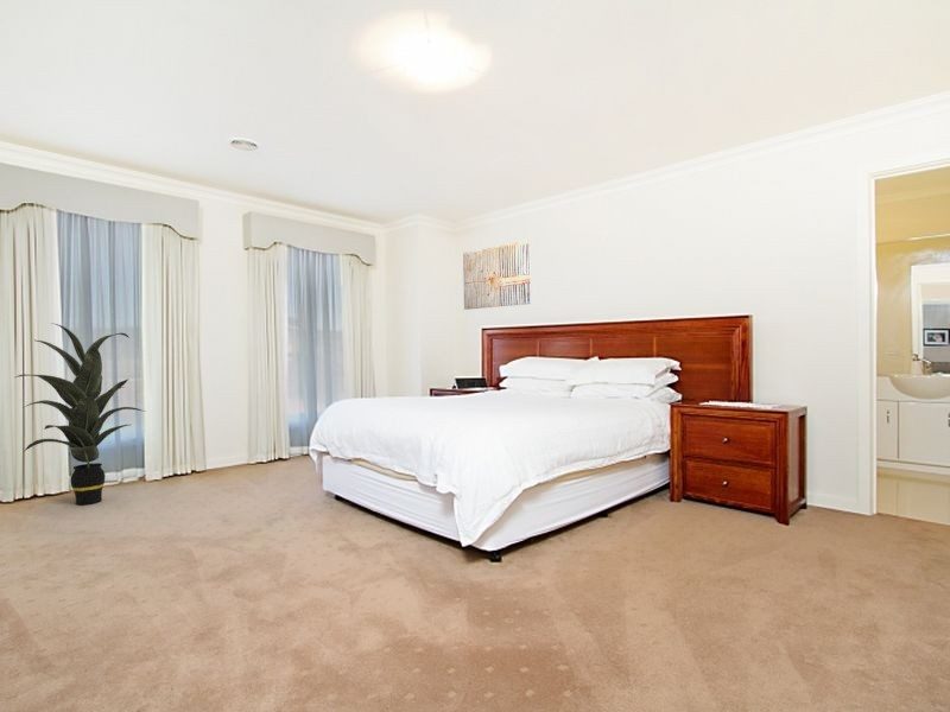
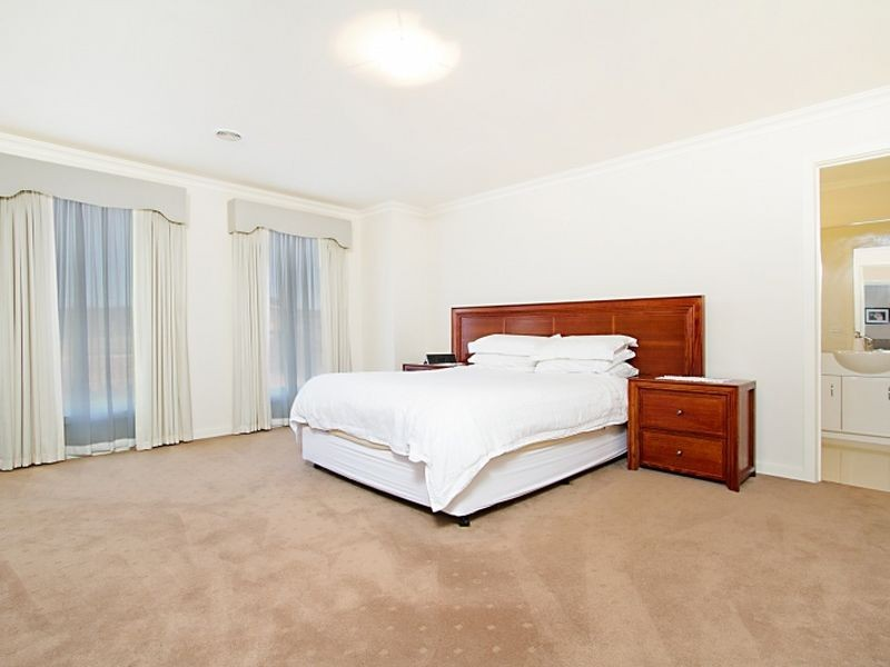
- wall art (494, 276)
- indoor plant (77, 413)
